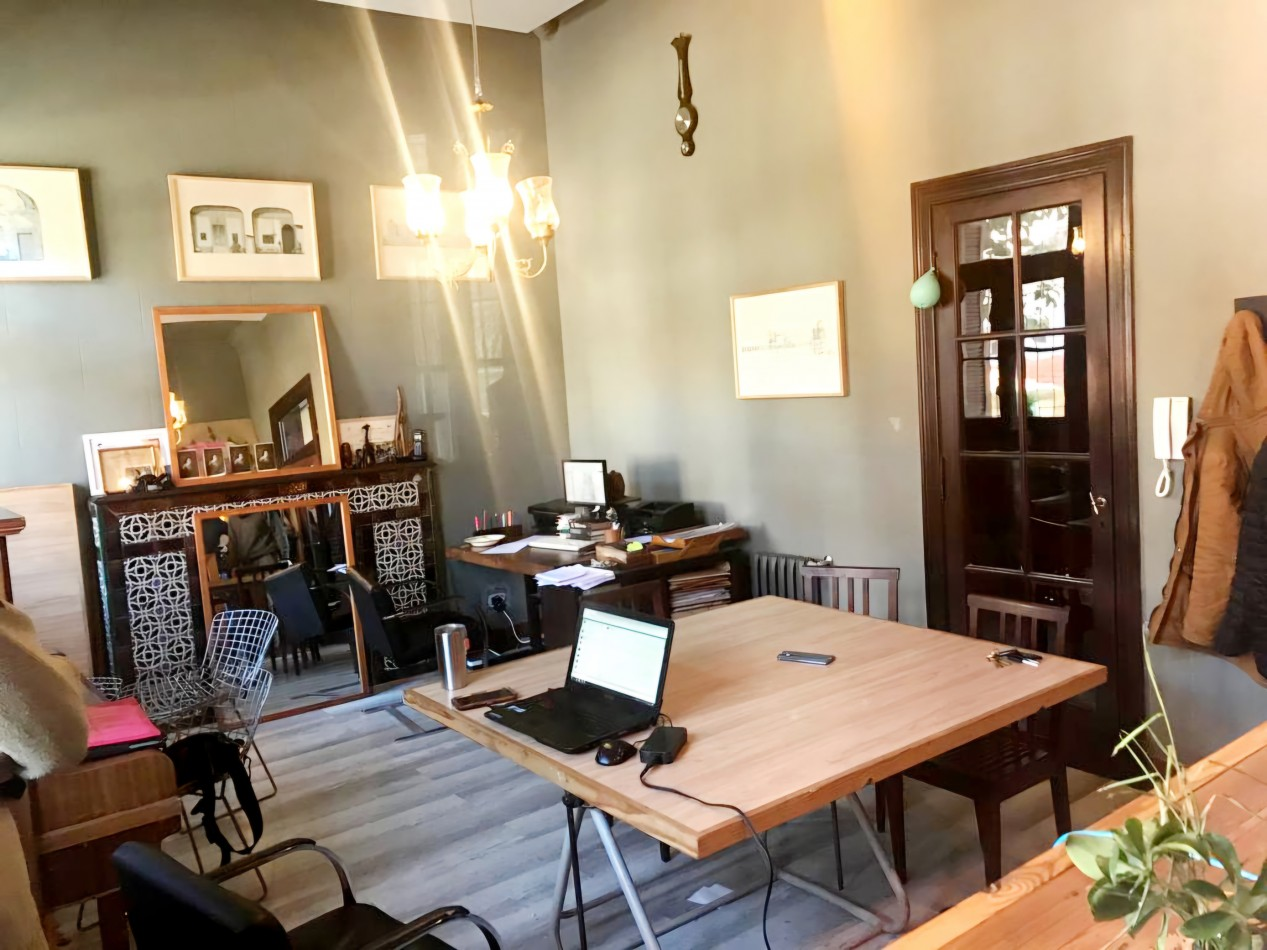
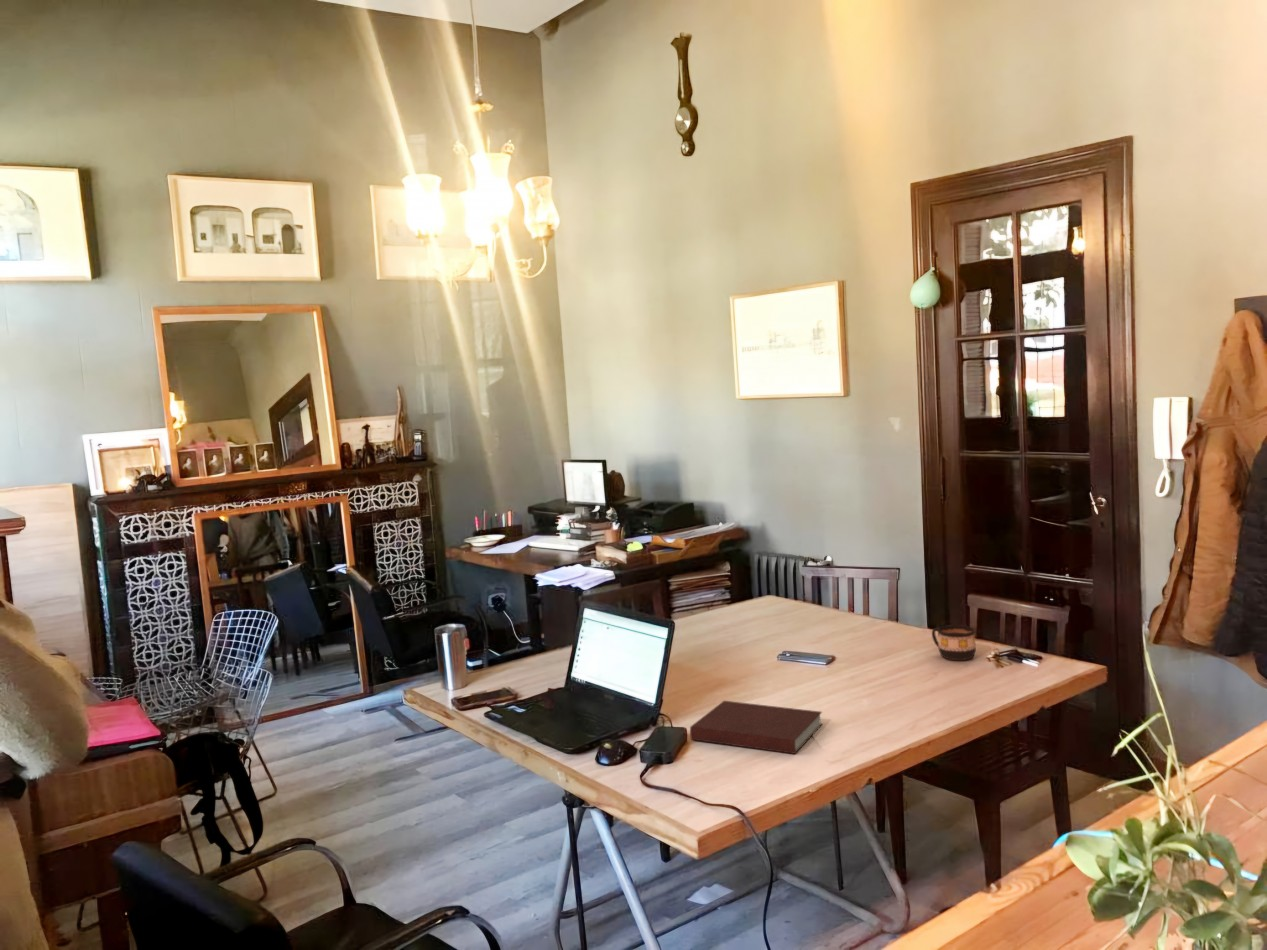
+ cup (955, 642)
+ notebook (756, 725)
